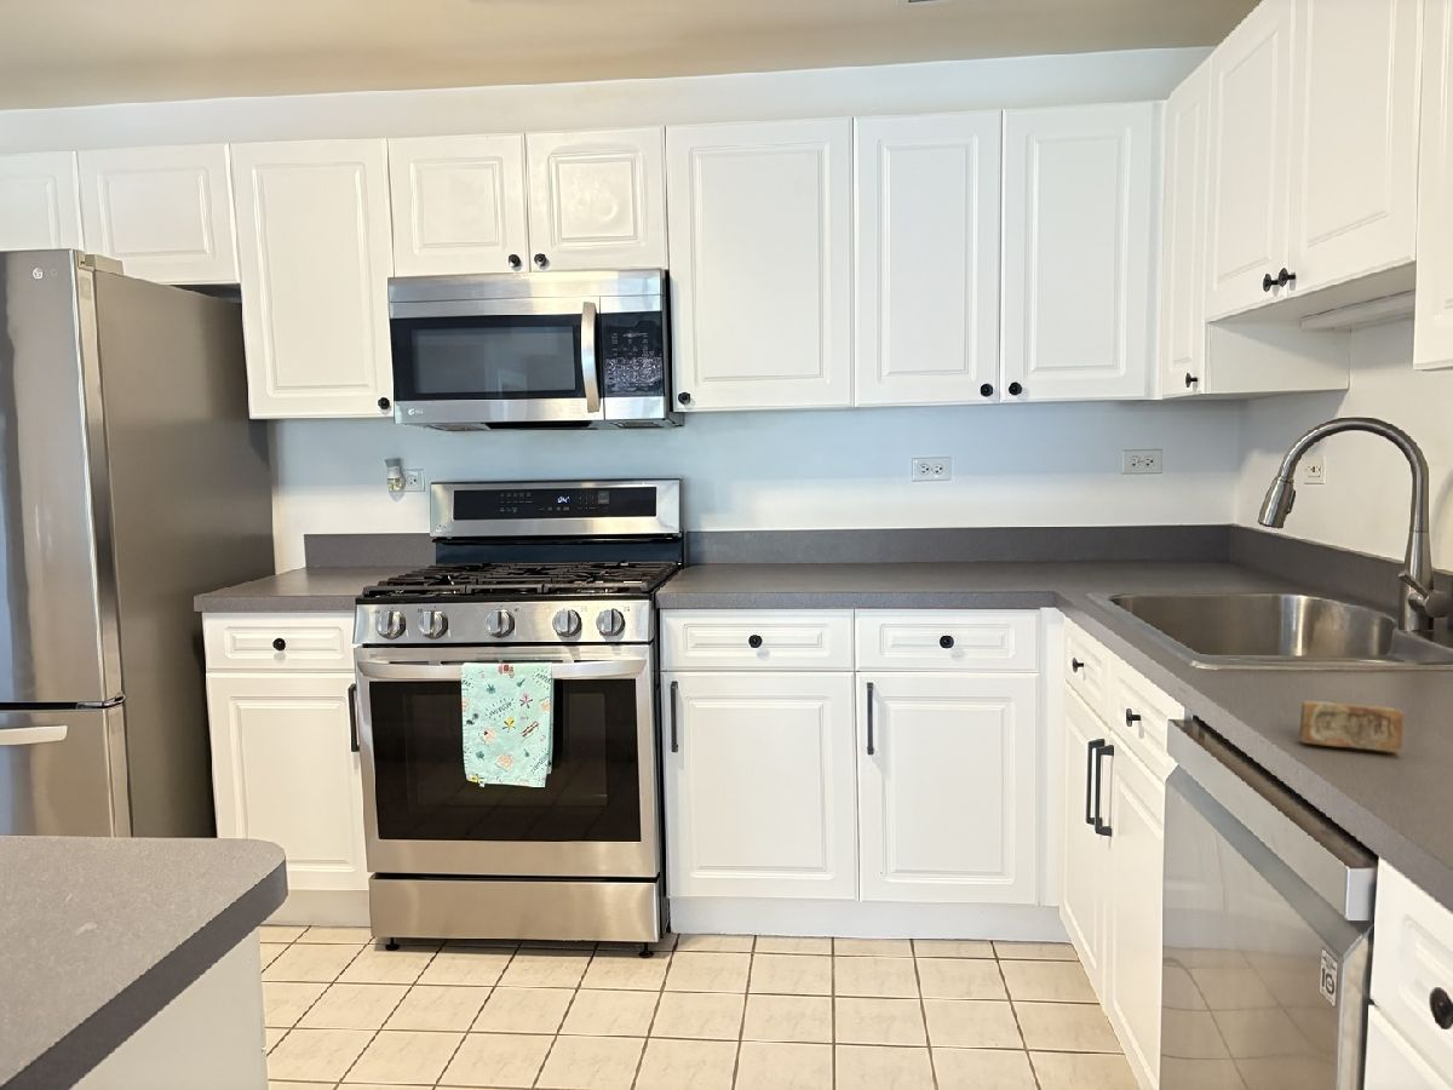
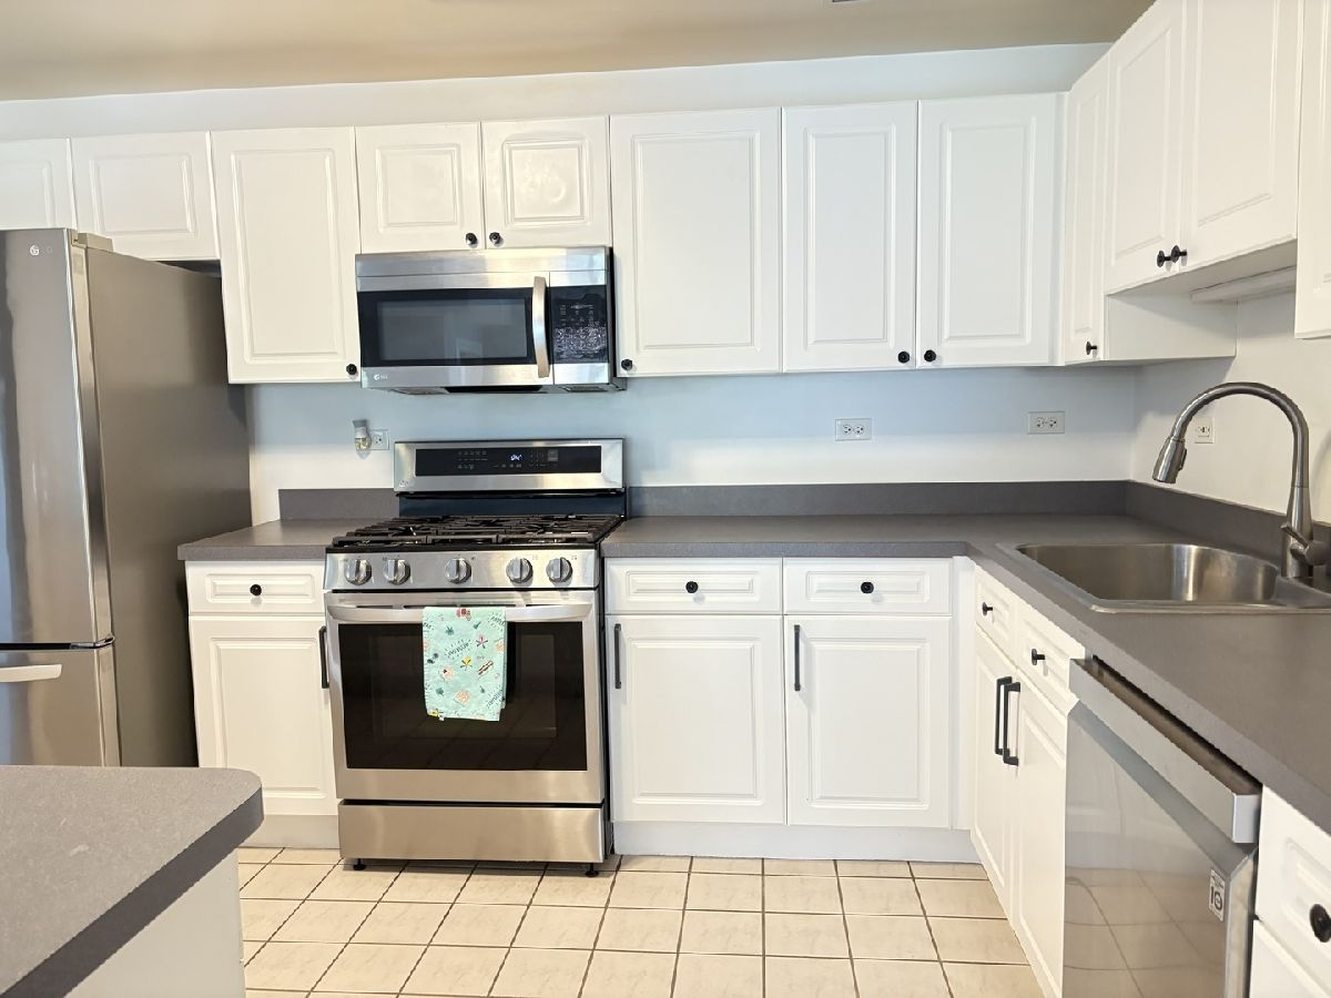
- soap bar (1350, 725)
